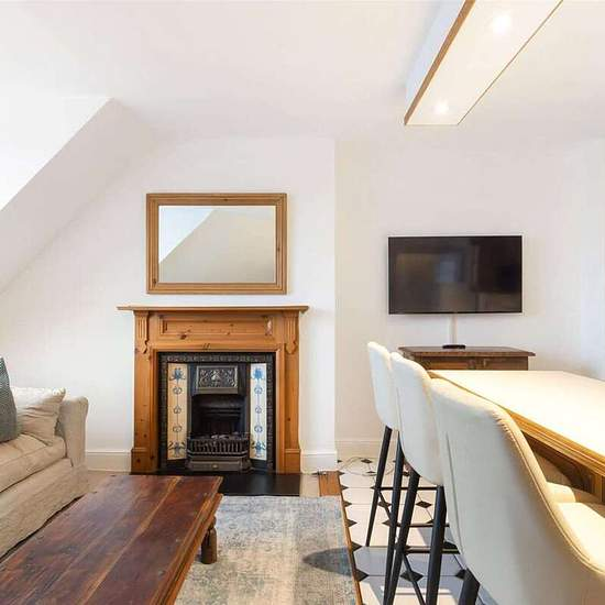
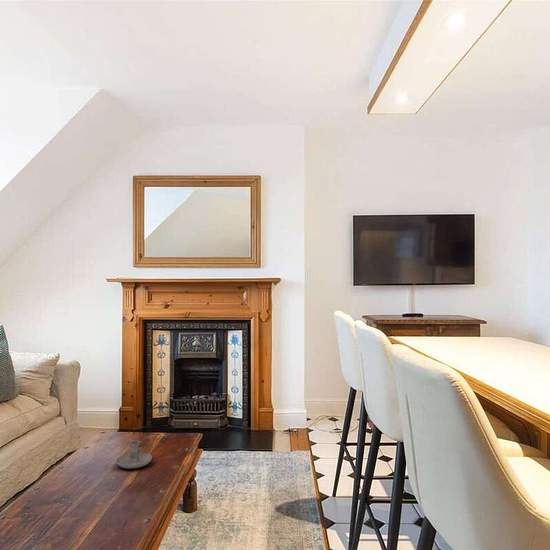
+ candle holder (135, 452)
